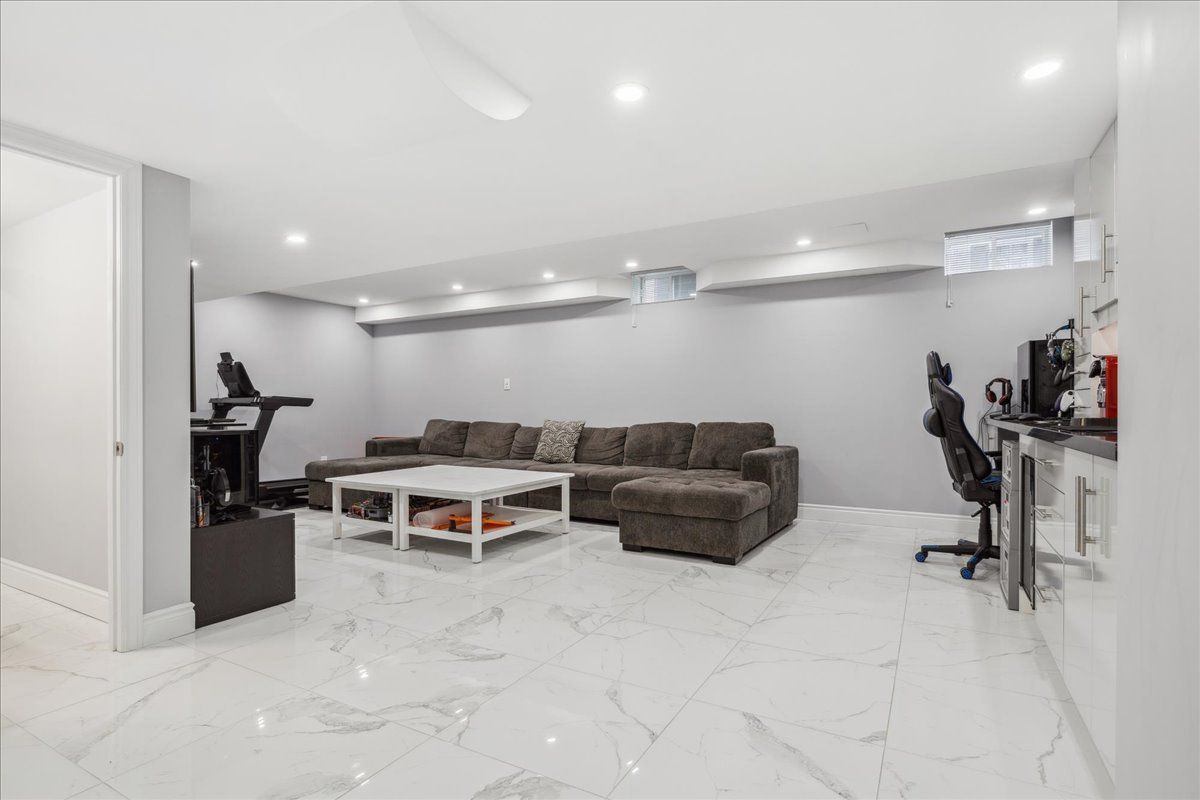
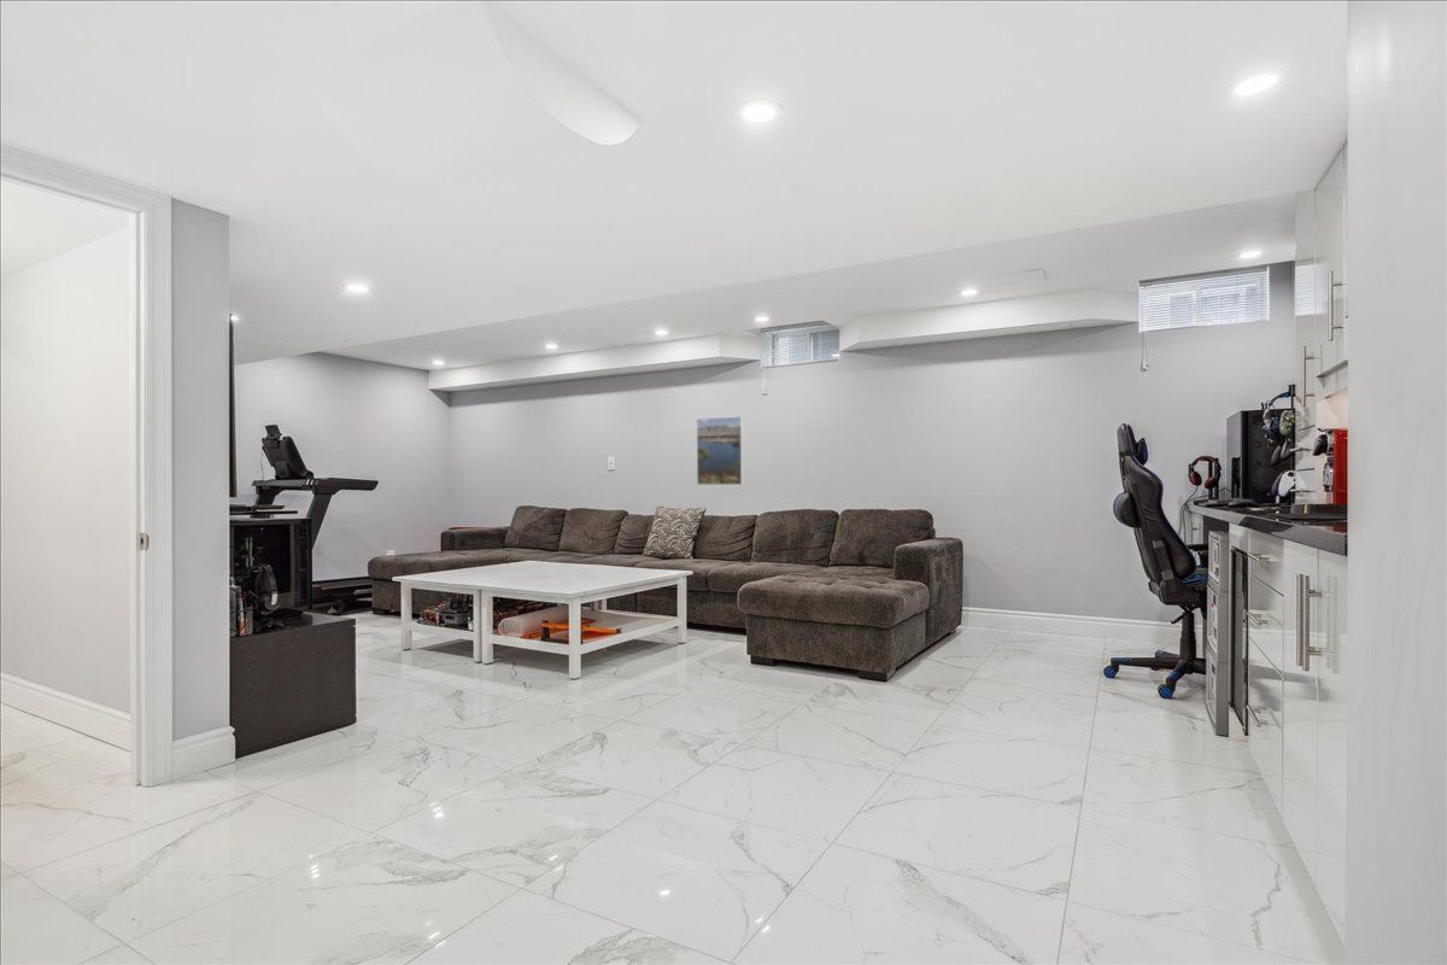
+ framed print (719, 451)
